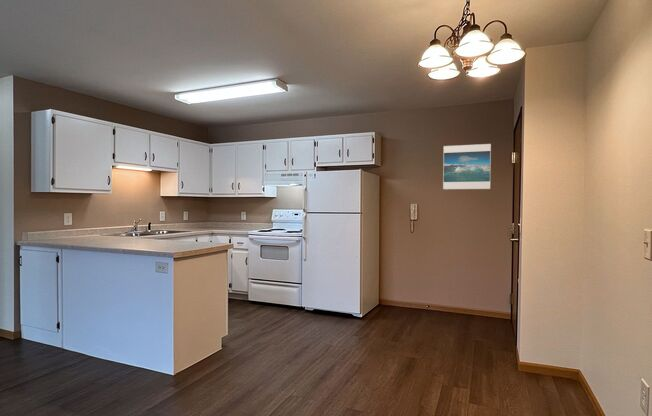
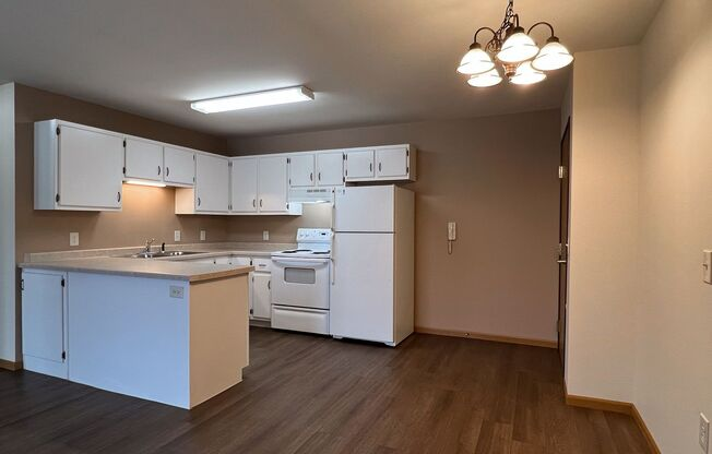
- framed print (466, 167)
